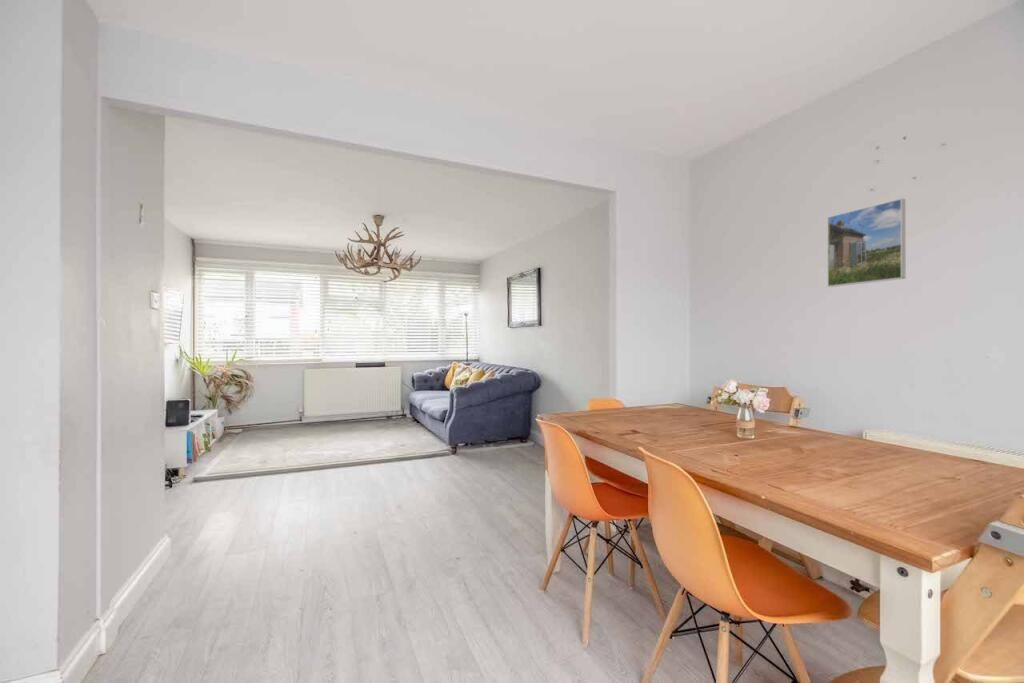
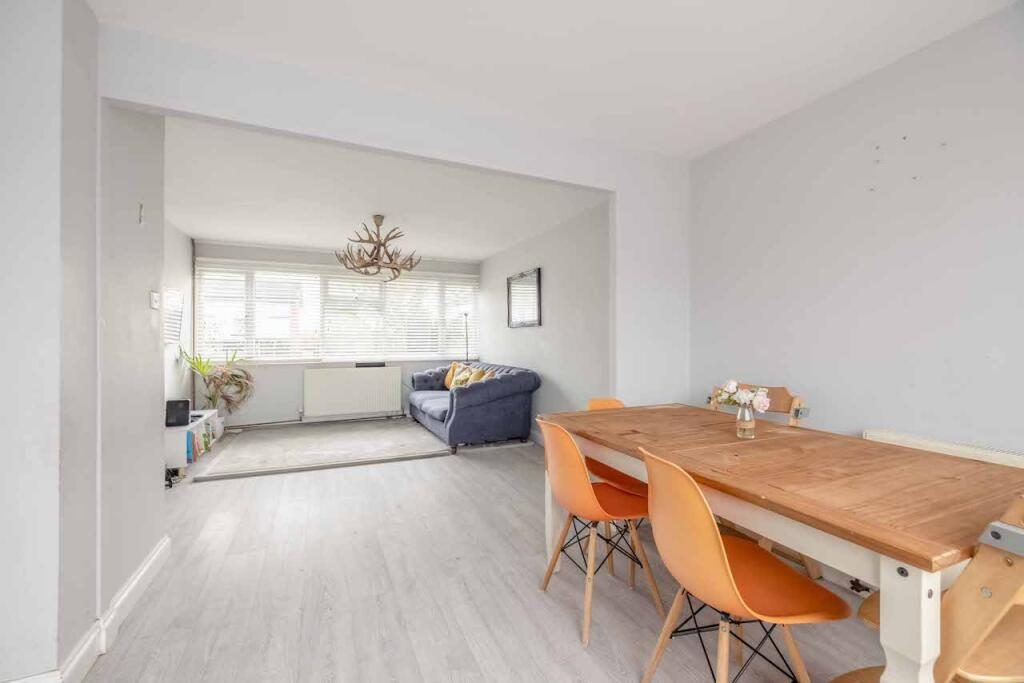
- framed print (863, 245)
